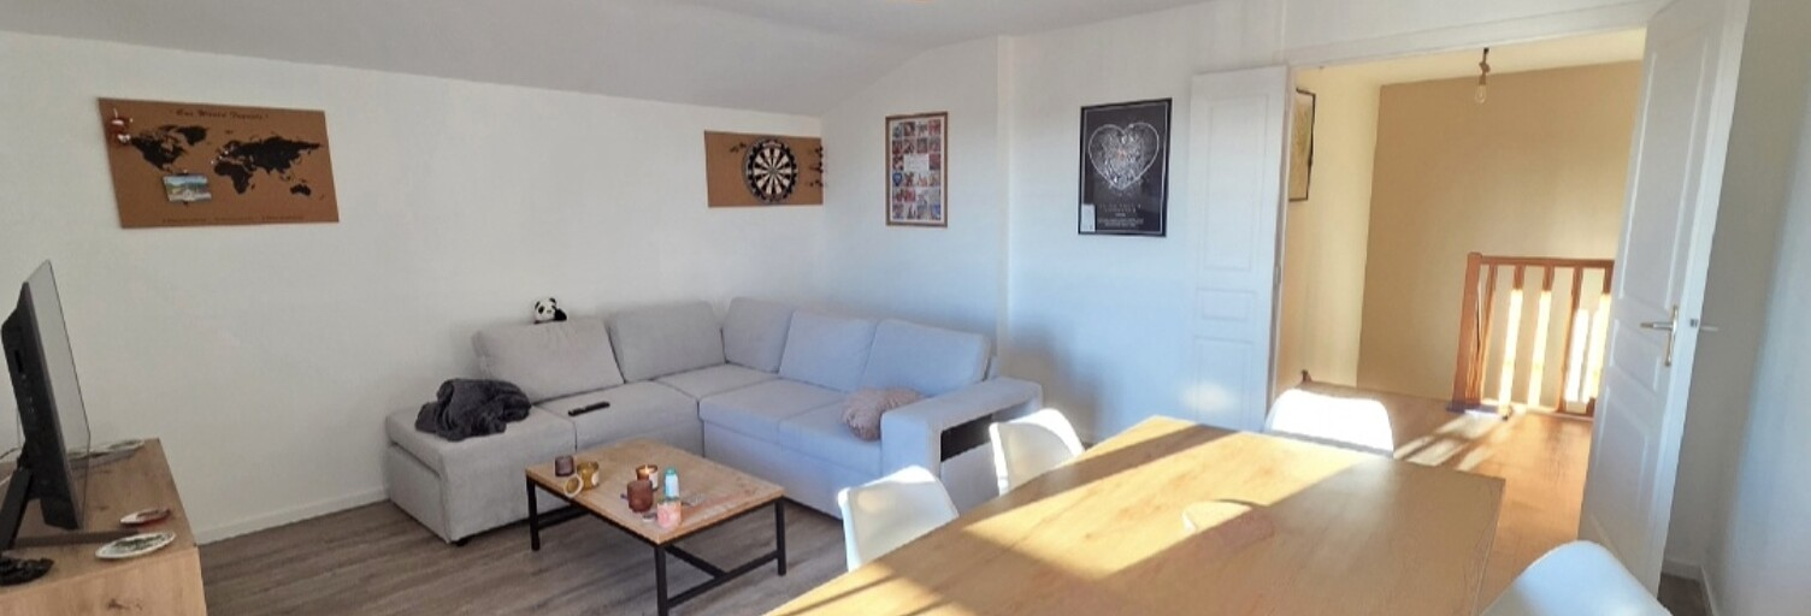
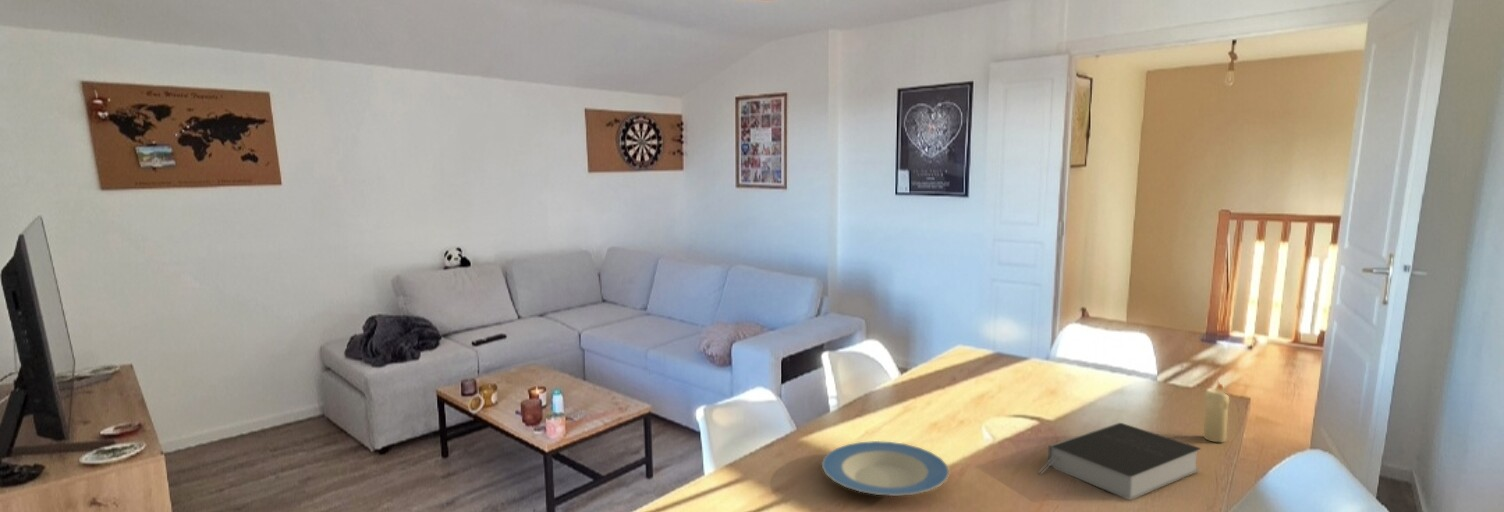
+ plate (884, 472)
+ book (1117, 460)
+ candle (1216, 409)
